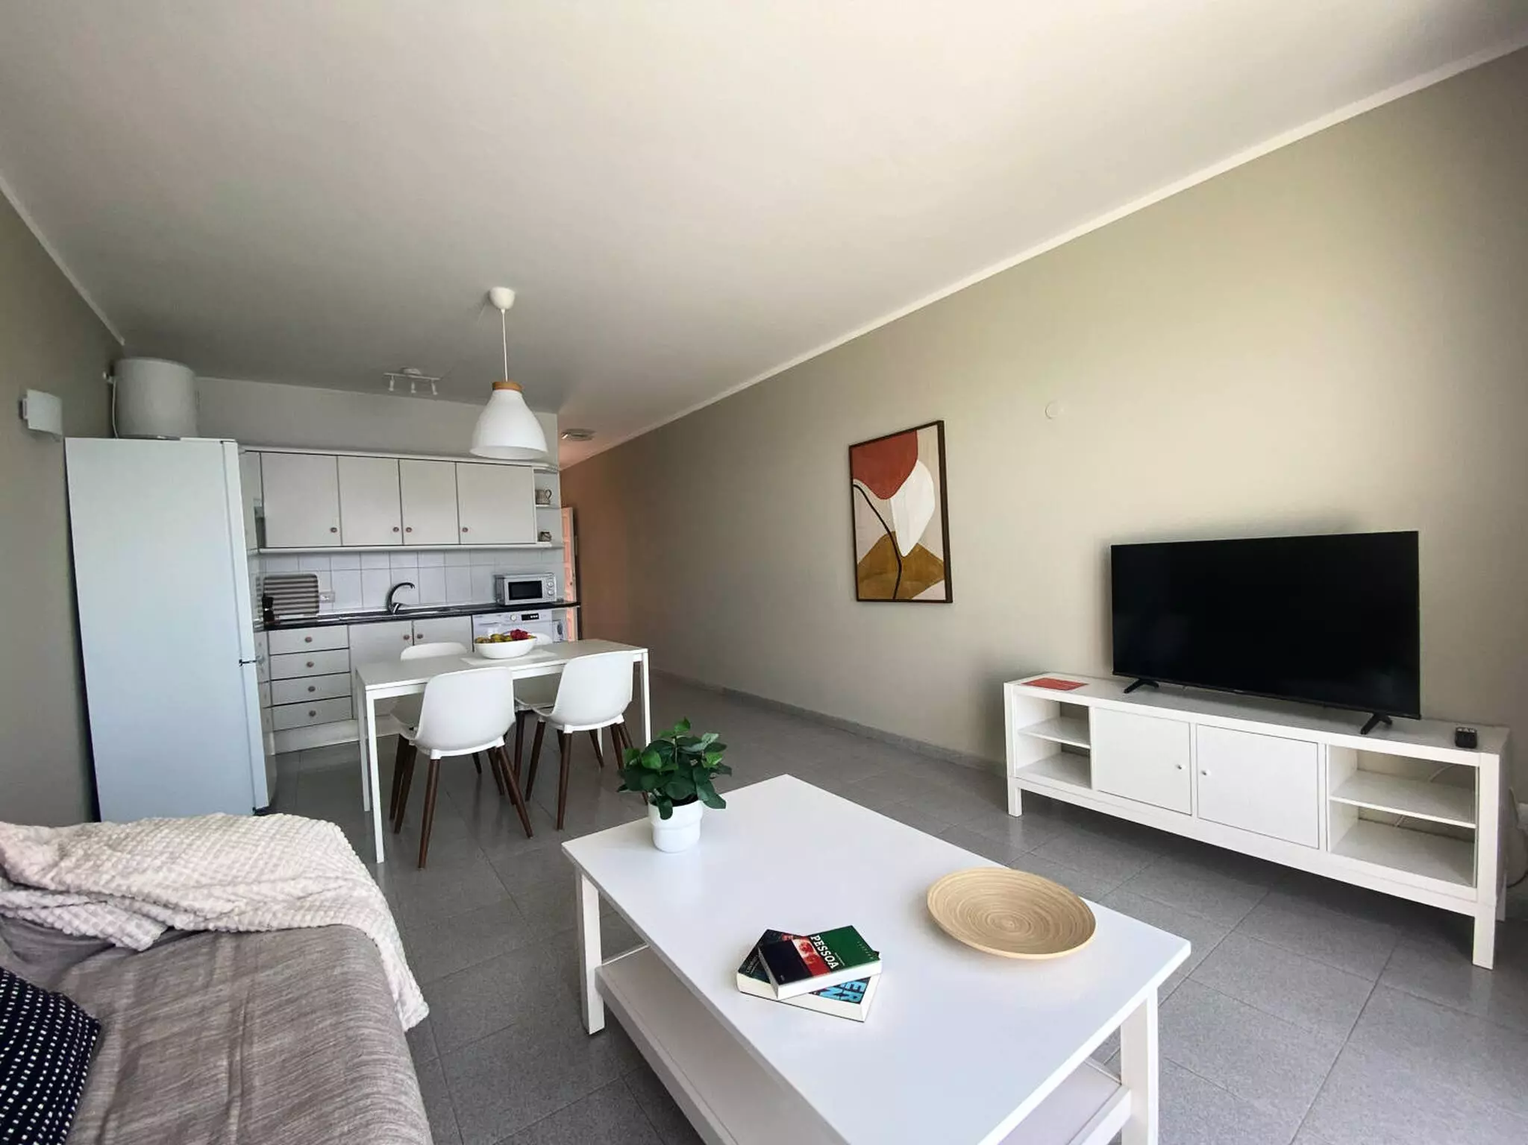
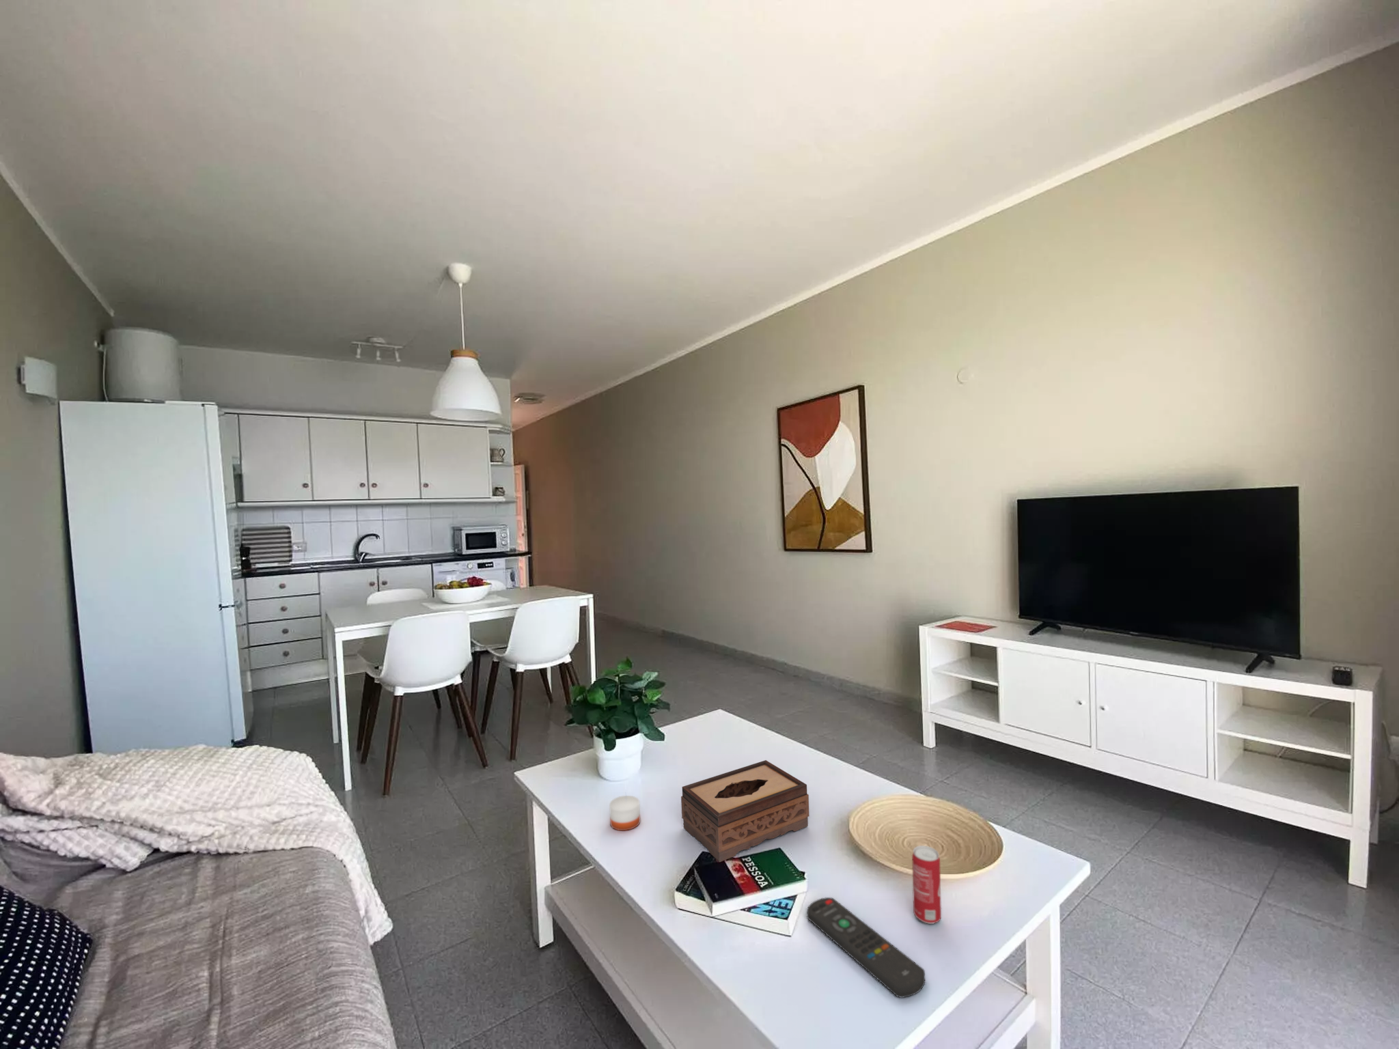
+ remote control (861, 942)
+ beverage can (926, 885)
+ tissue box (745, 805)
+ candle (625, 802)
